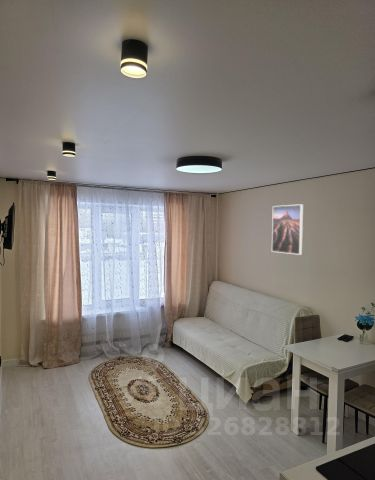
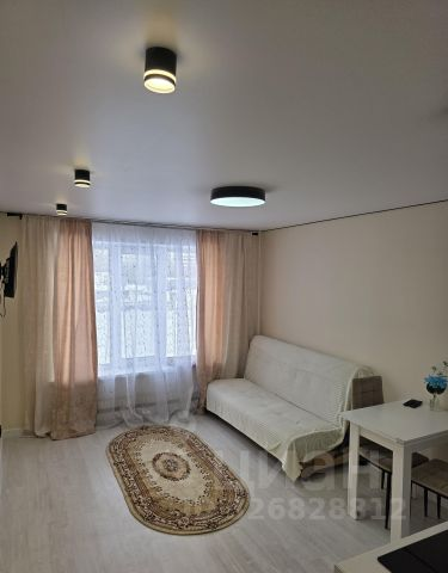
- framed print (286, 229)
